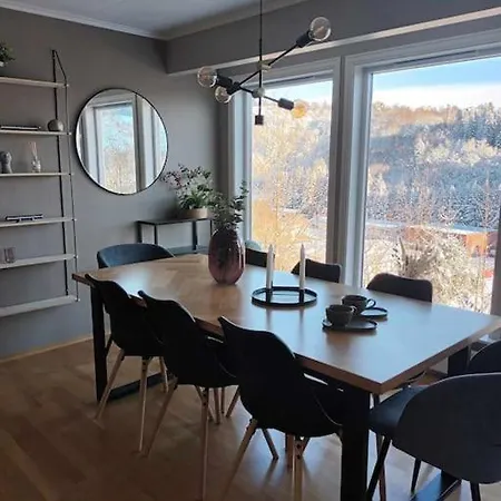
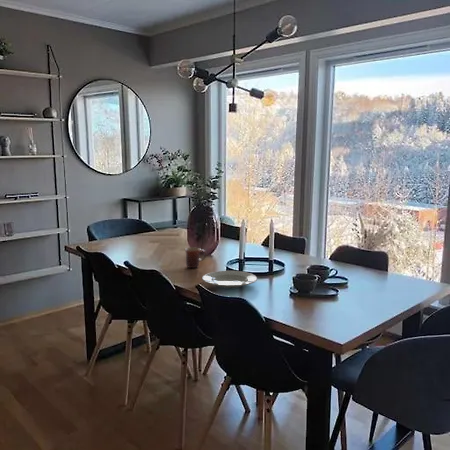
+ mug (195, 257)
+ plate (229, 281)
